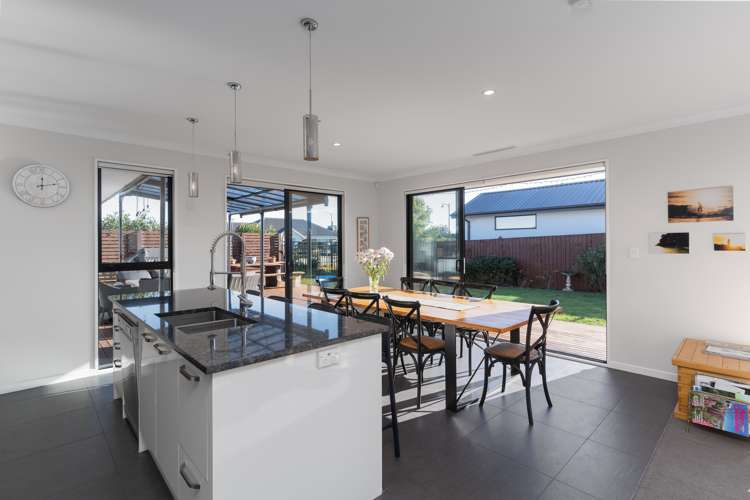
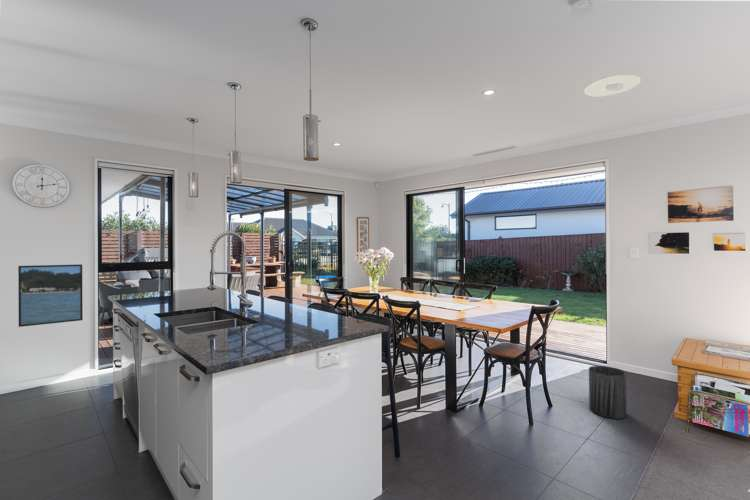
+ trash can (607, 391)
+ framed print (51, 294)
+ recessed light (611, 84)
